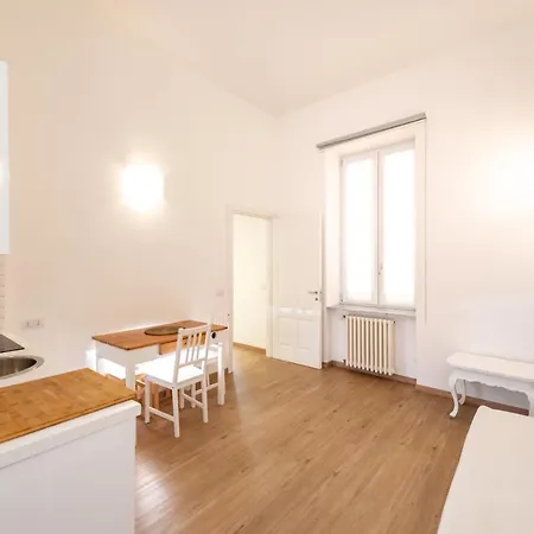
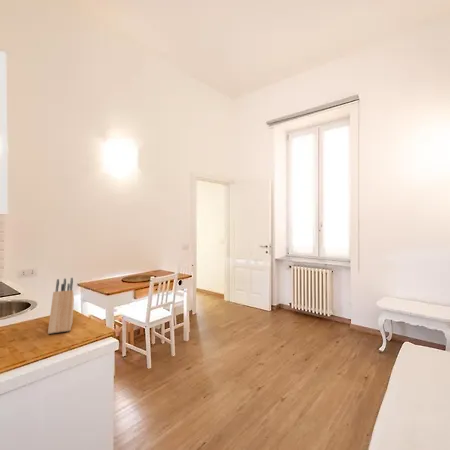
+ knife block (62, 302)
